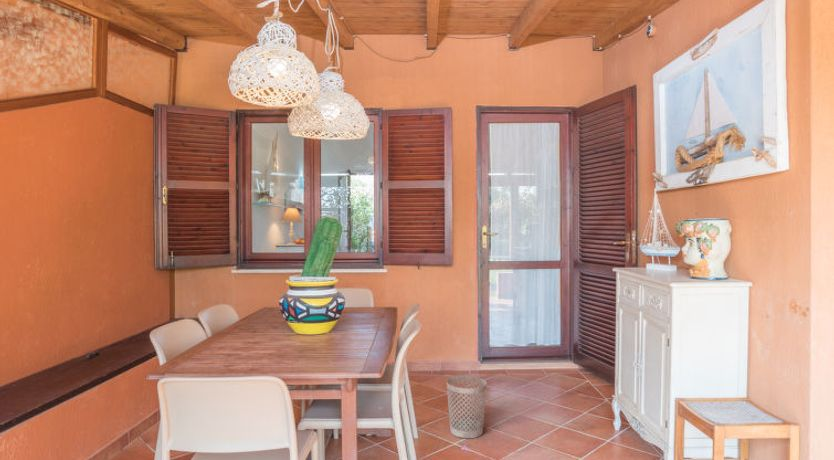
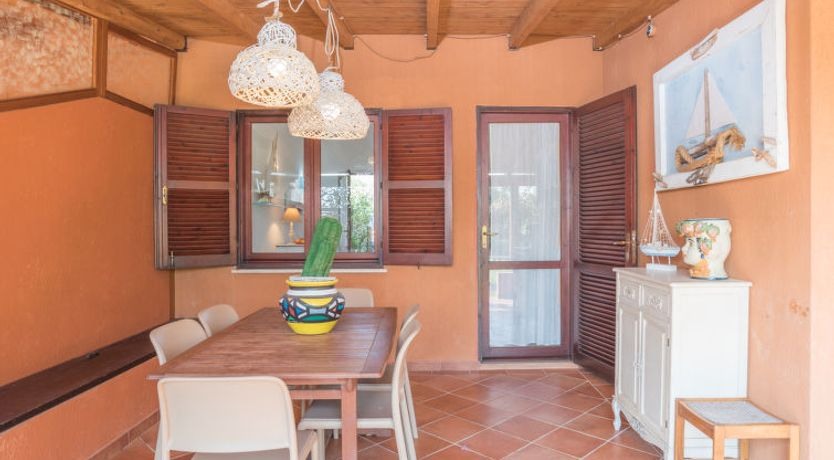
- wastebasket (466, 406)
